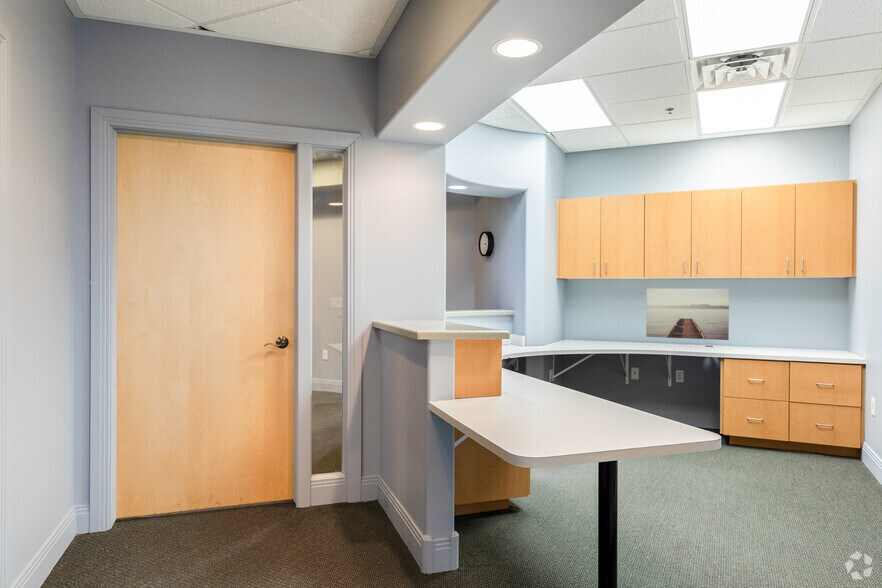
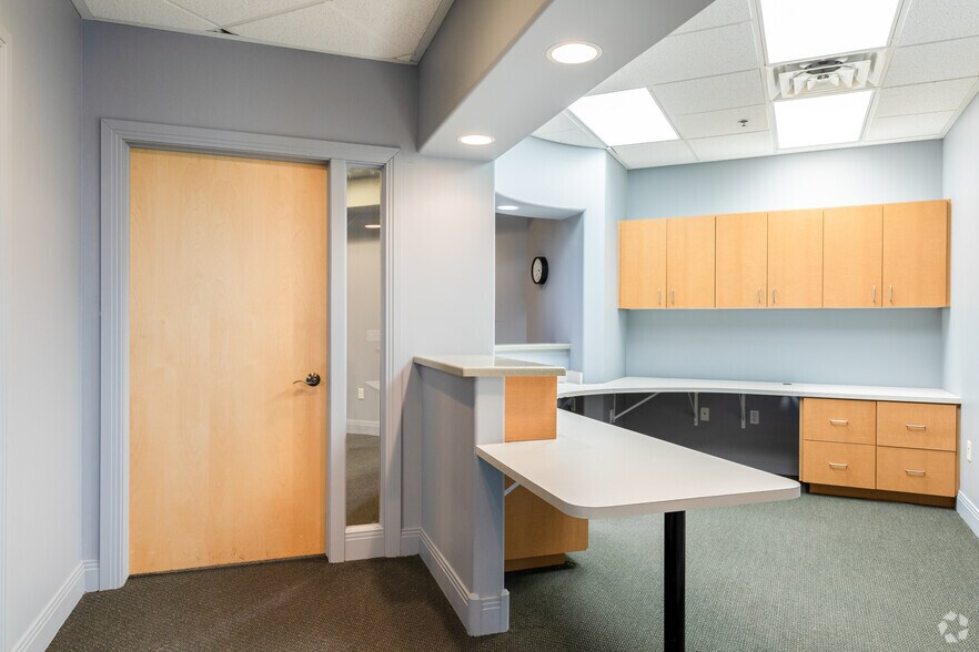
- wall art (686, 313)
